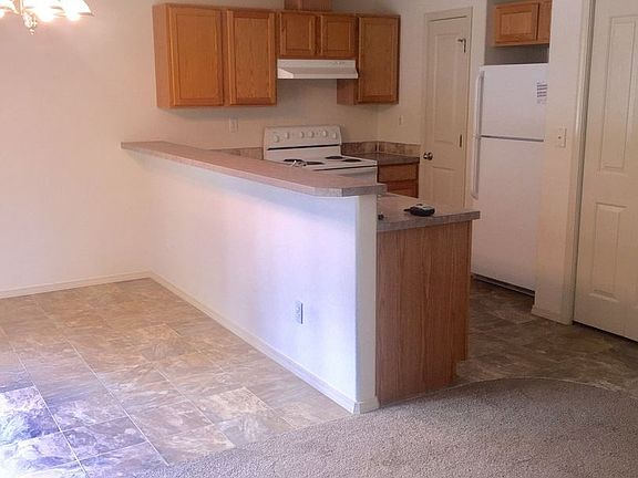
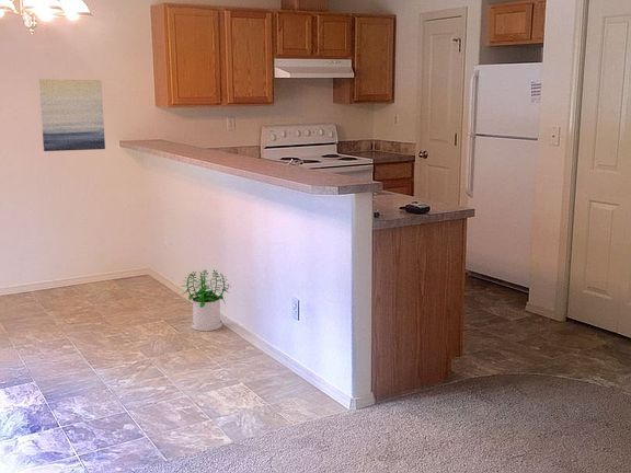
+ wall art (72, 115)
+ potted plant (205, 298)
